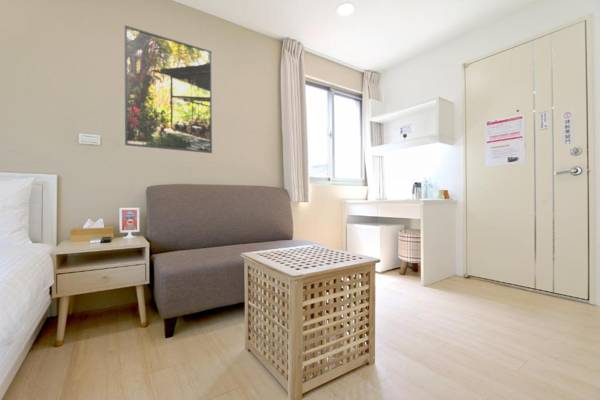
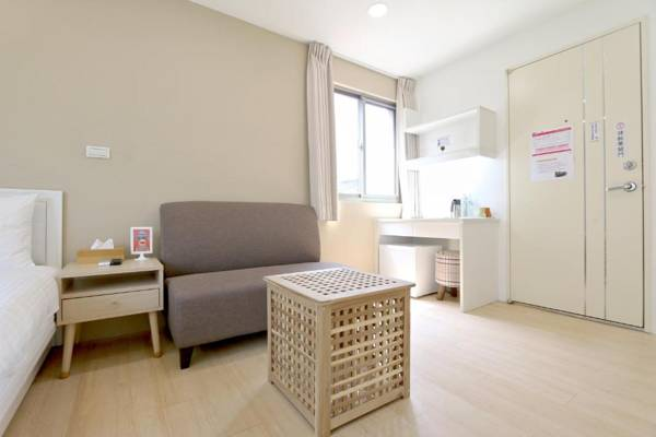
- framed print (171, 94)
